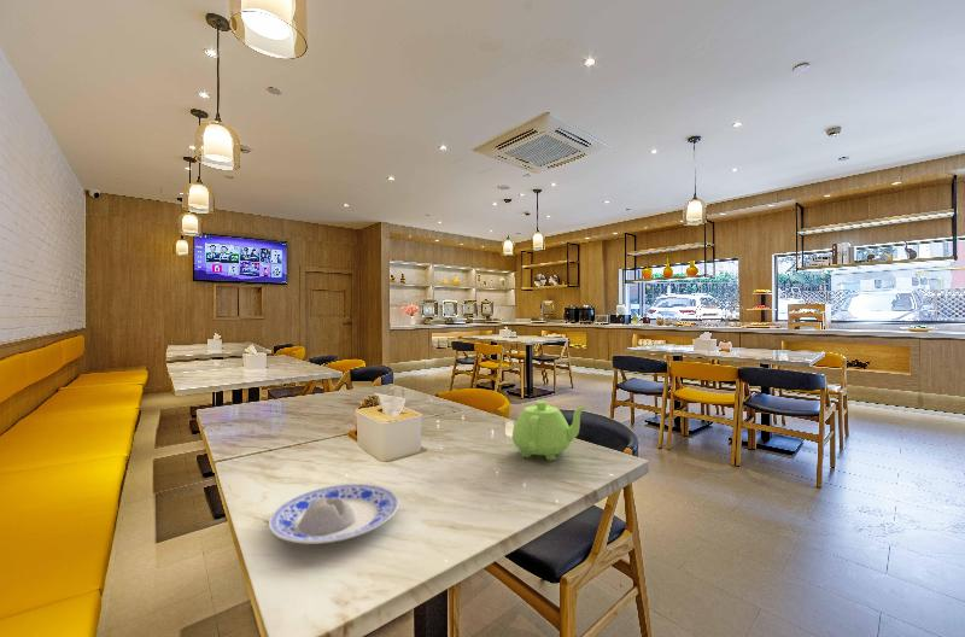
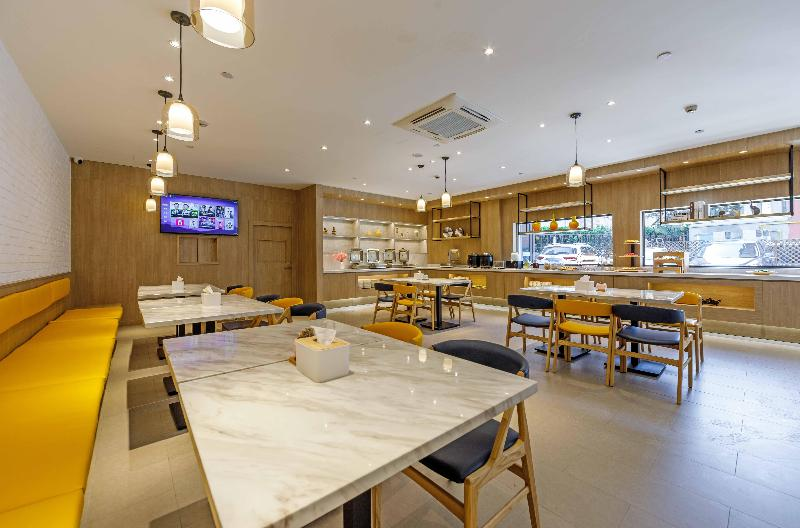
- teapot (549, 427)
- plate (337, 508)
